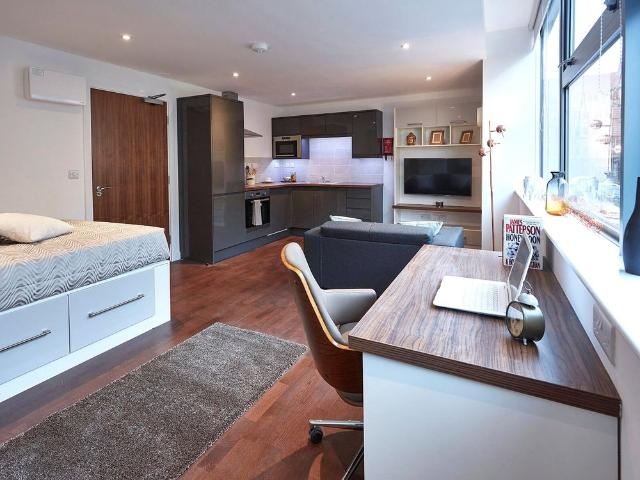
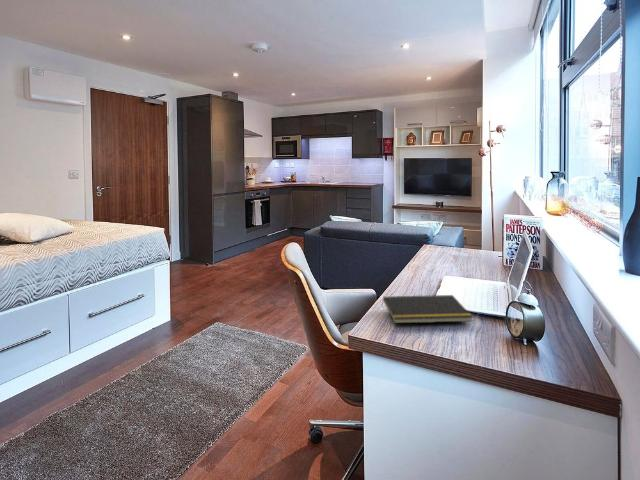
+ notepad (425, 308)
